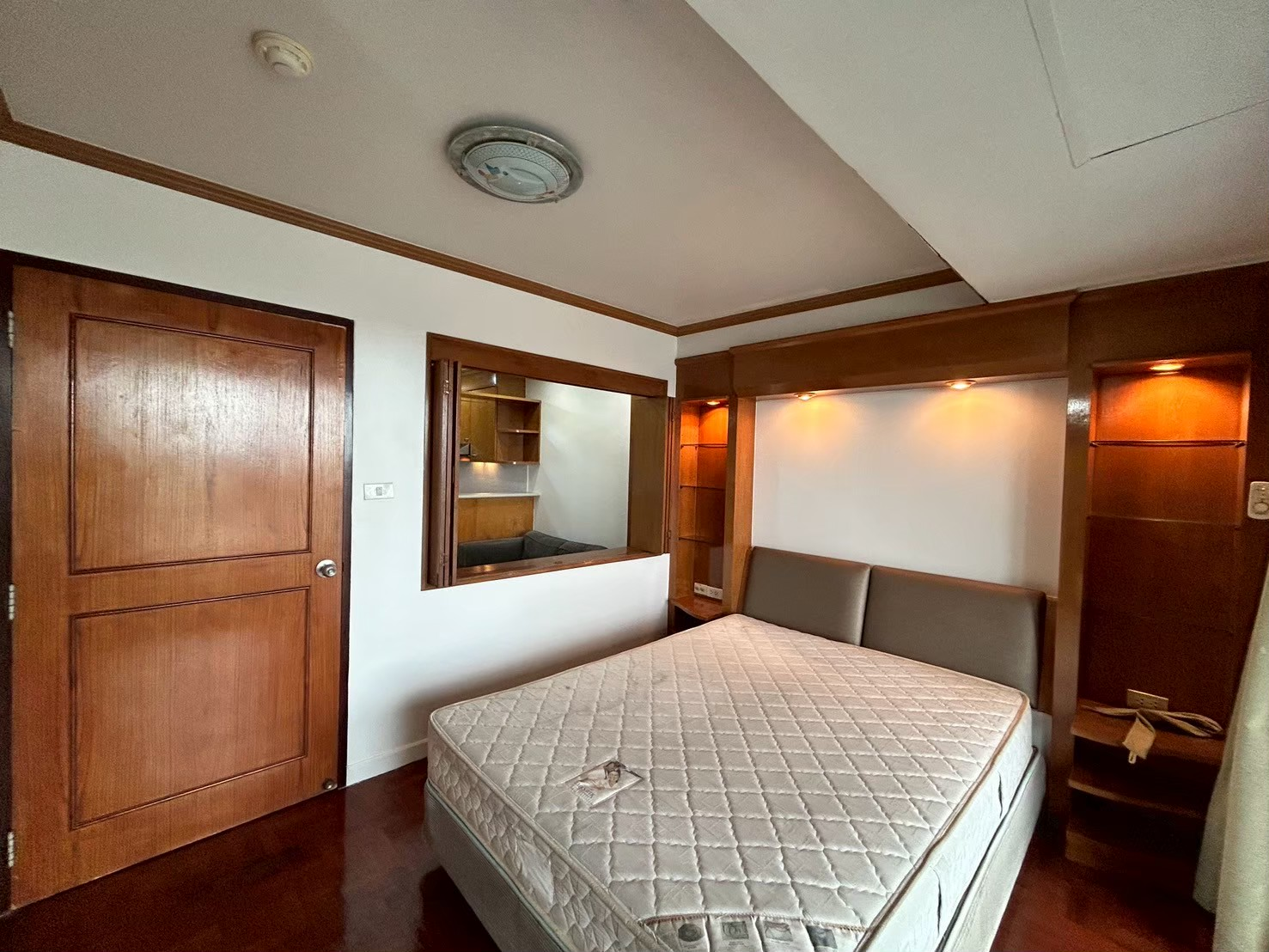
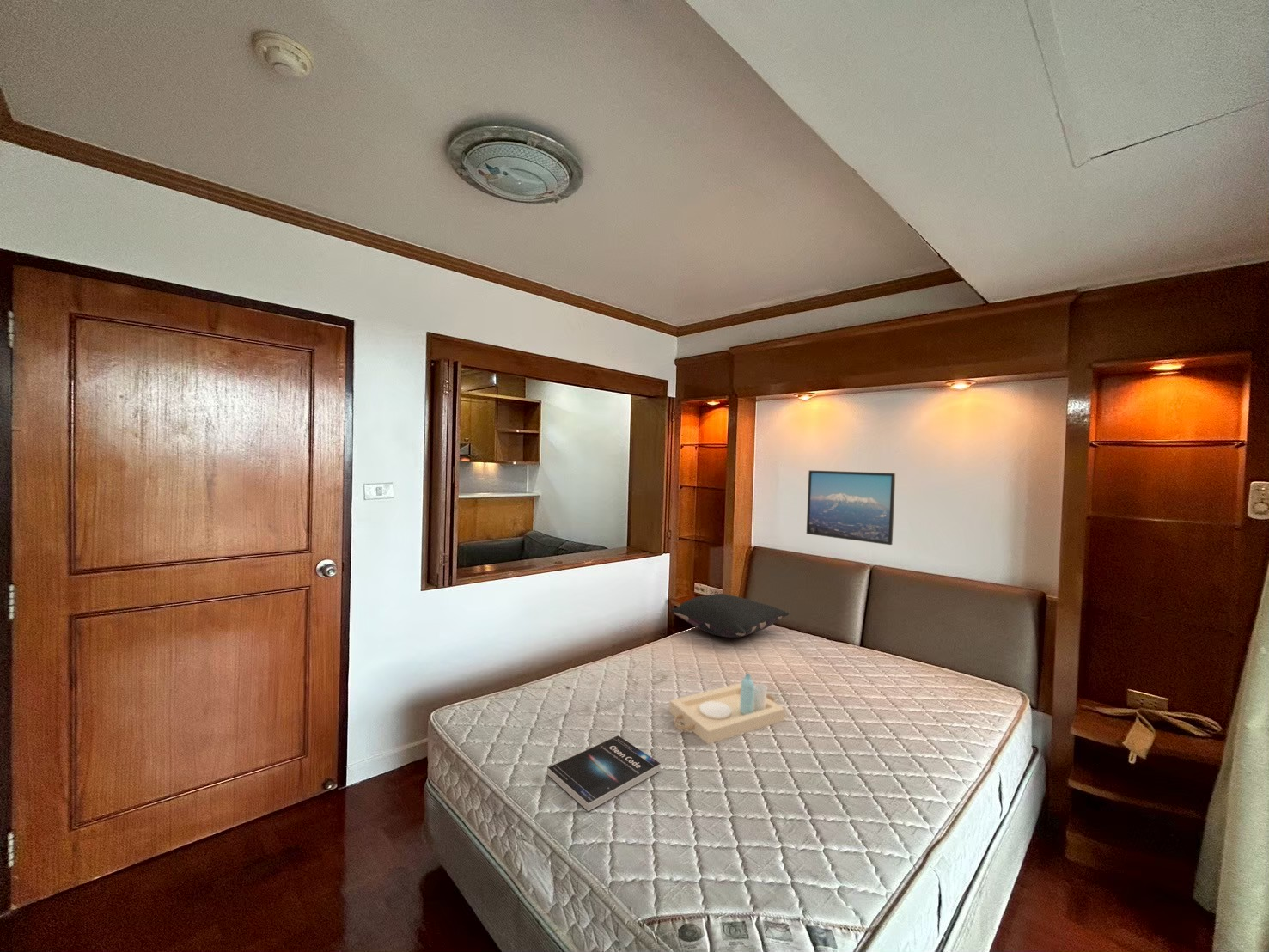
+ serving tray (727, 694)
+ book (604, 769)
+ pillow (730, 613)
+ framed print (848, 505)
